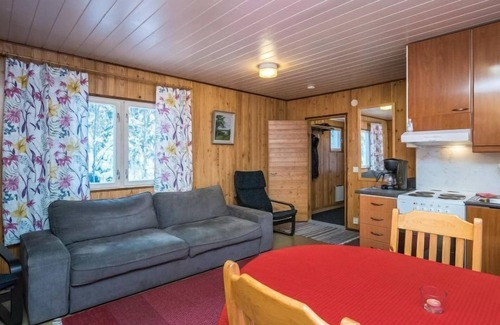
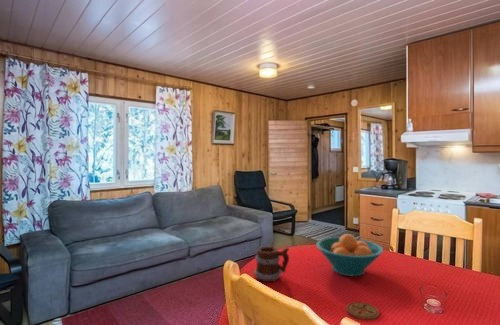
+ mug (271, 261)
+ fruit bowl (348, 252)
+ coaster (362, 310)
